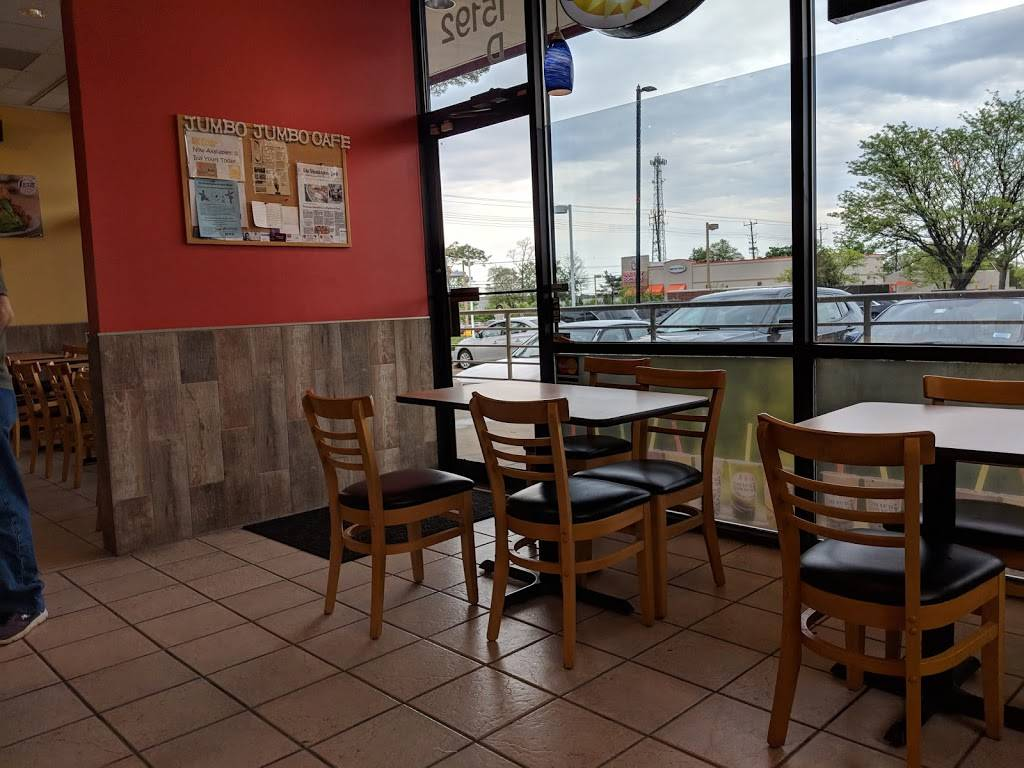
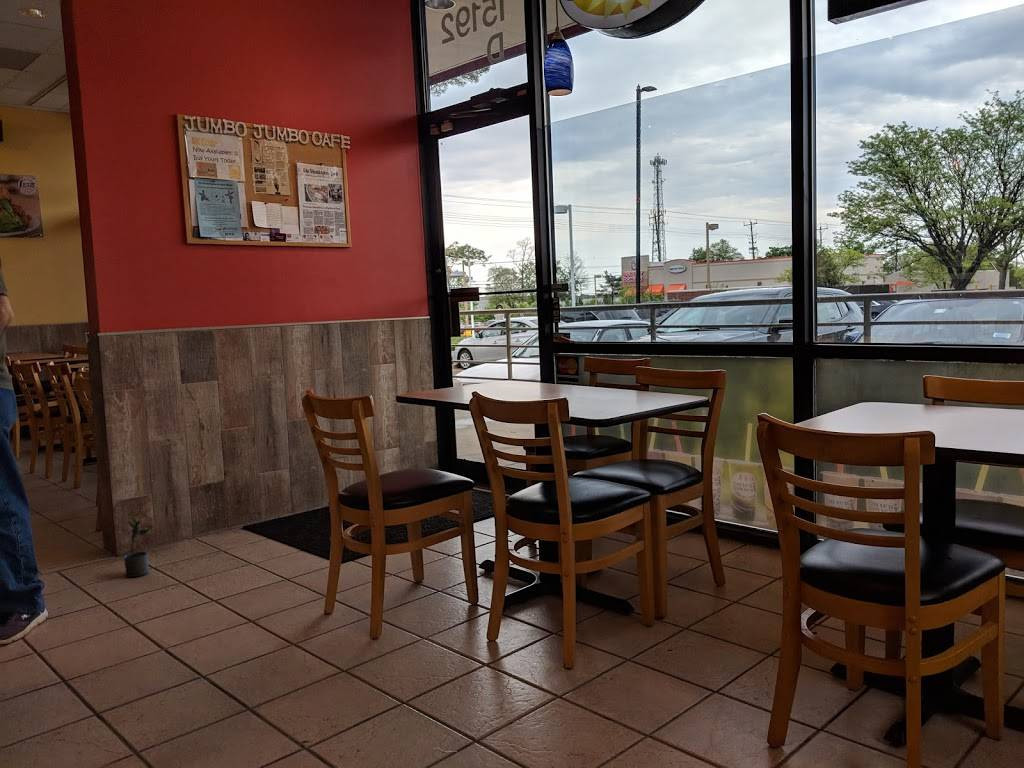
+ potted plant (138, 546)
